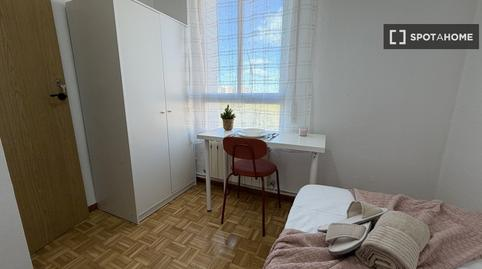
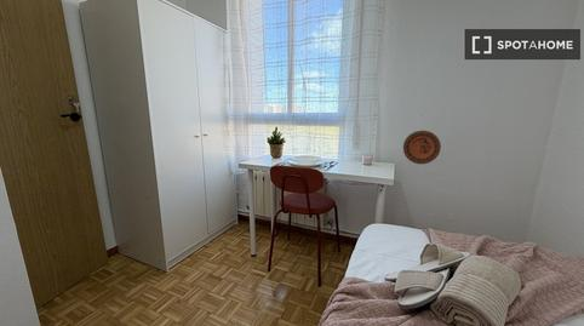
+ decorative plate (420, 147)
